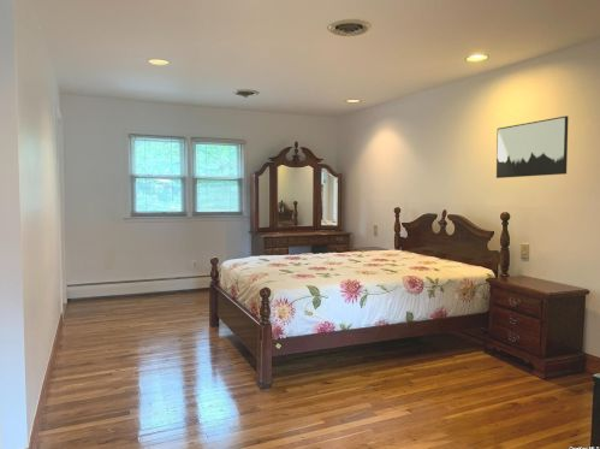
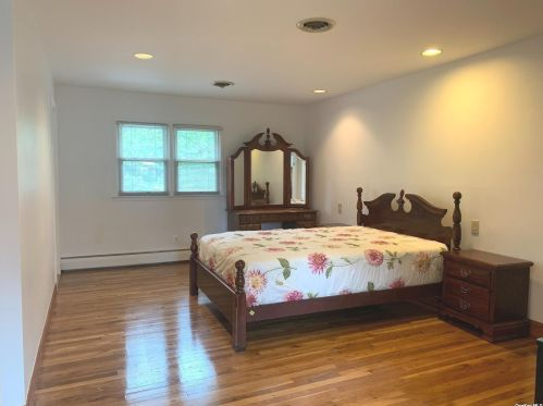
- wall art (529, 149)
